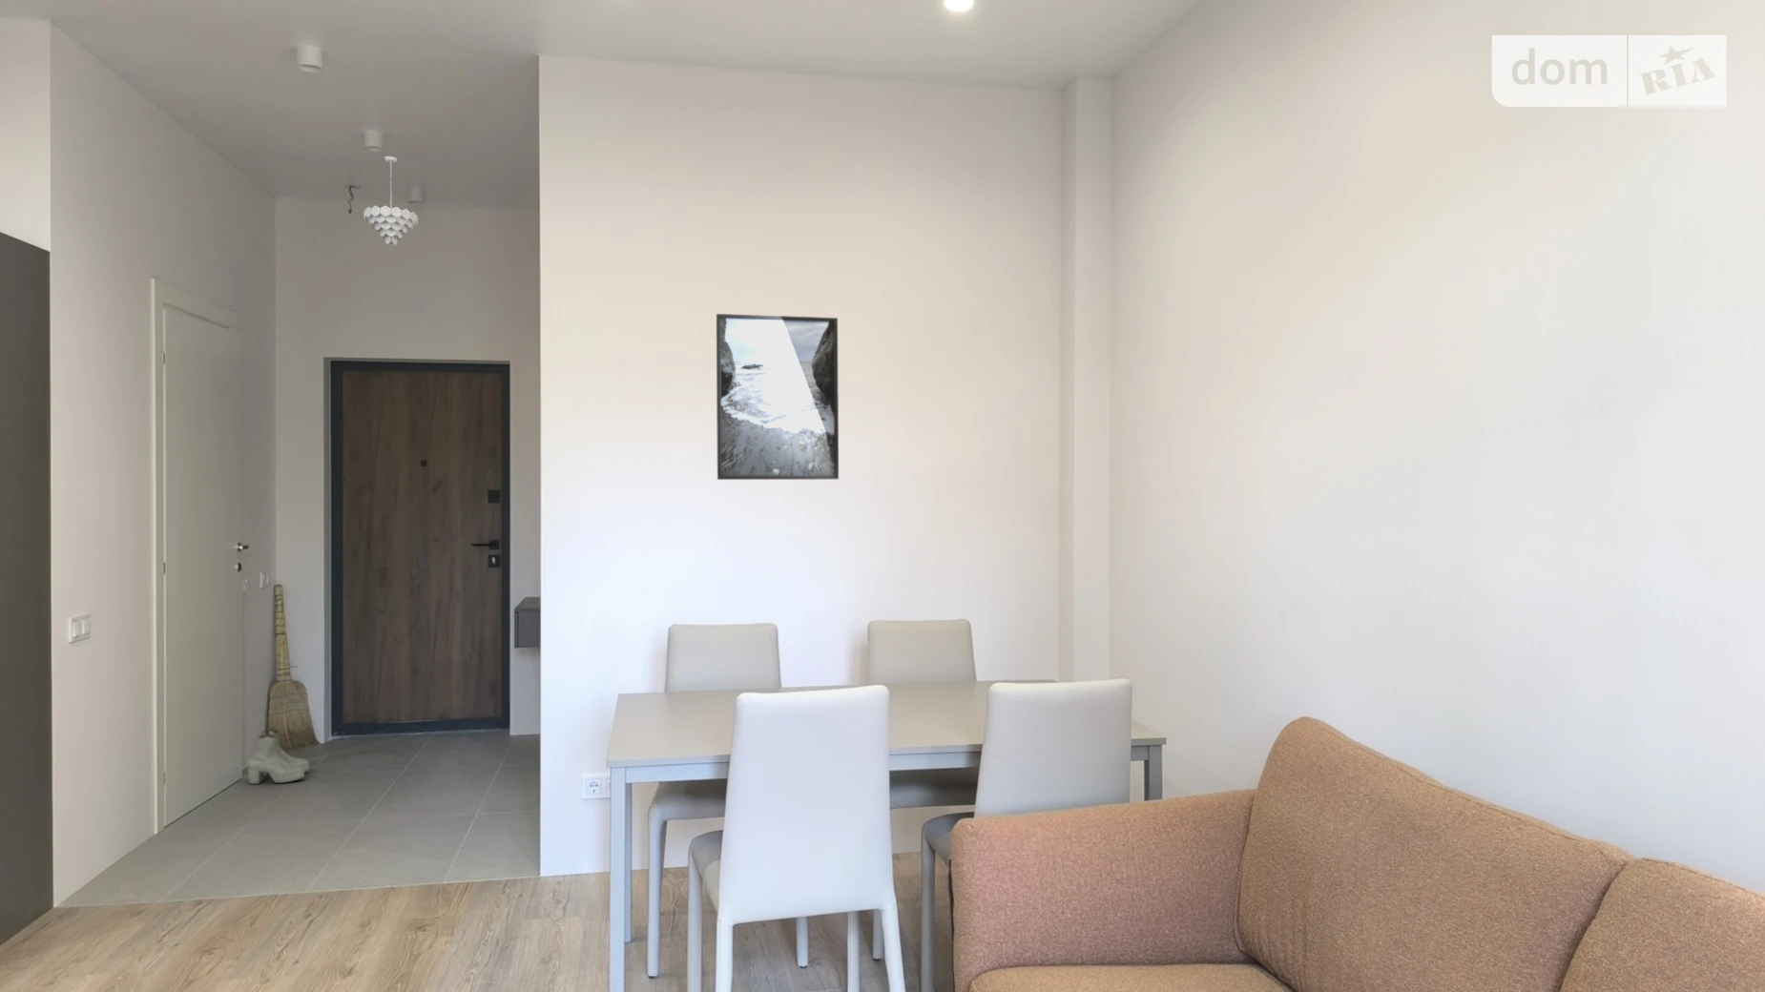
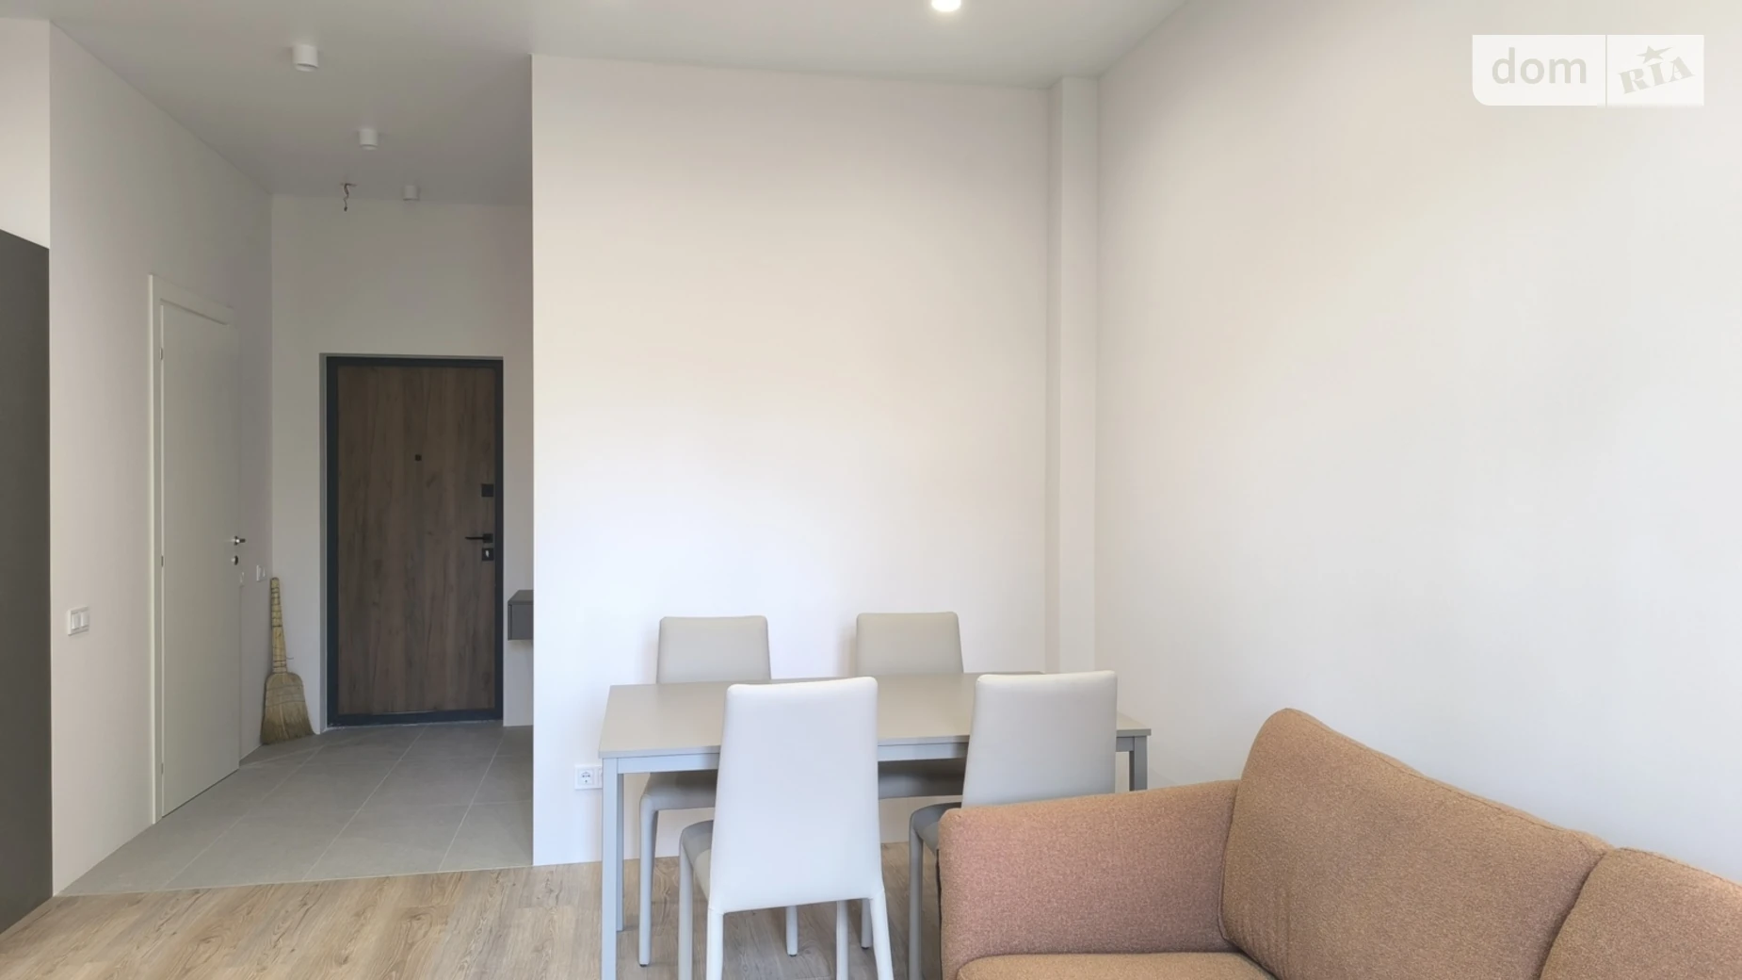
- pendant light (390, 201)
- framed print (777, 397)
- boots (279, 755)
